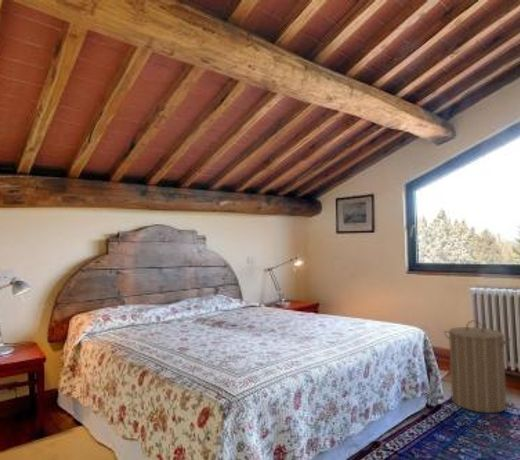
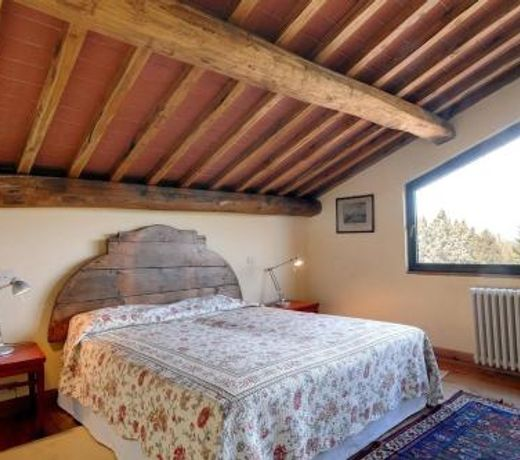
- laundry hamper (476, 361)
